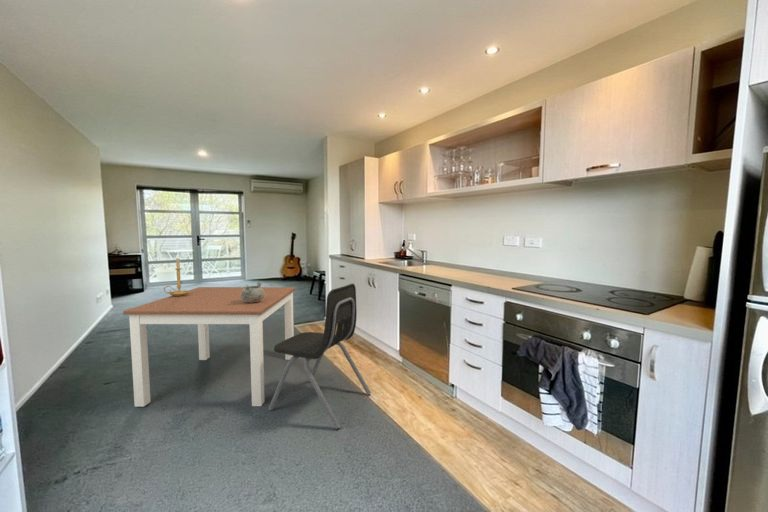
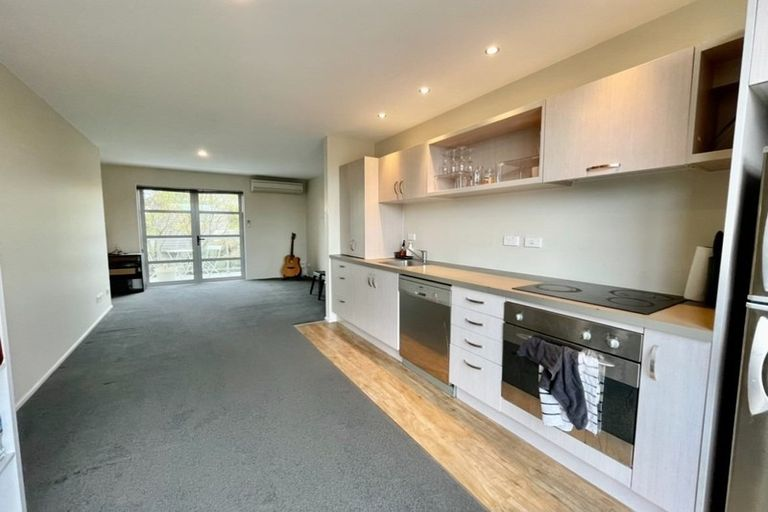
- decorative bowl (253, 292)
- dining chair (320, 343)
- candle holder (177, 275)
- dining table (226, 323)
